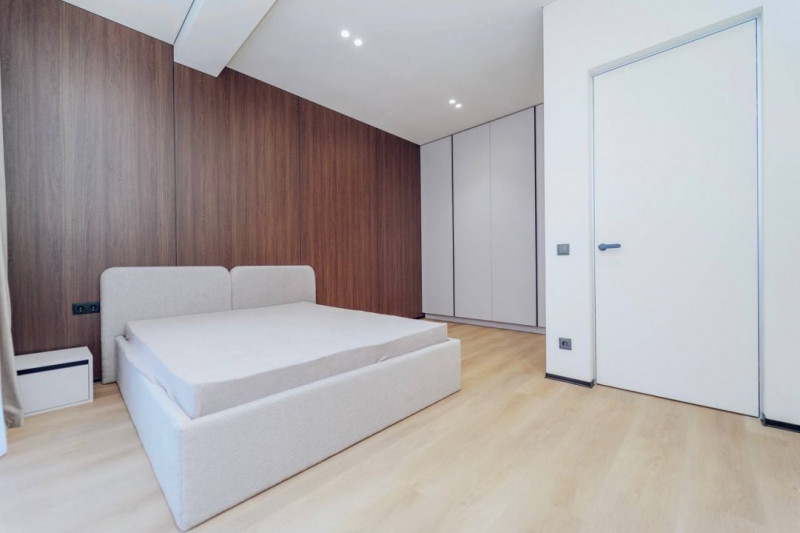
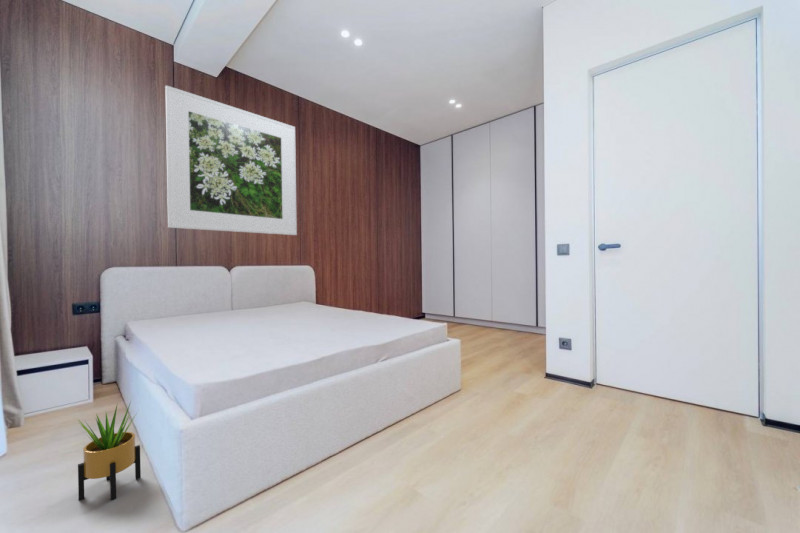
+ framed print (239, 170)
+ potted plant (109, 448)
